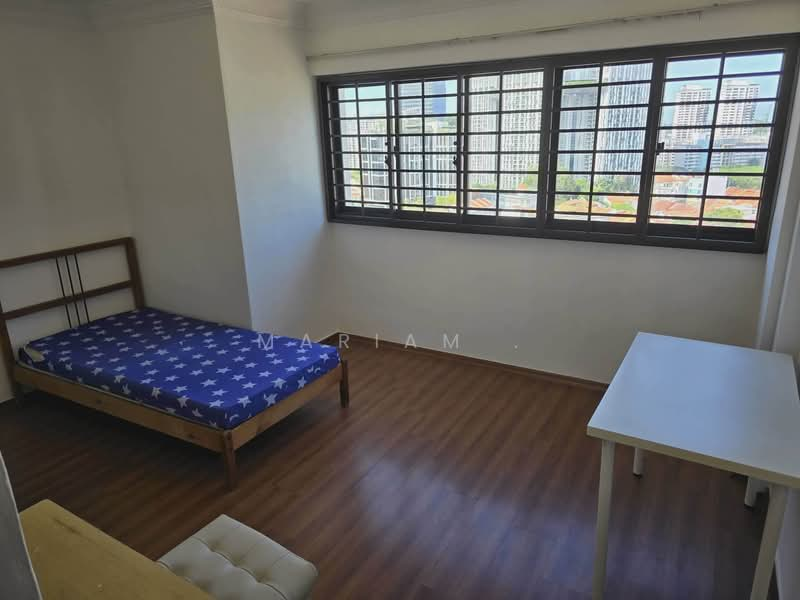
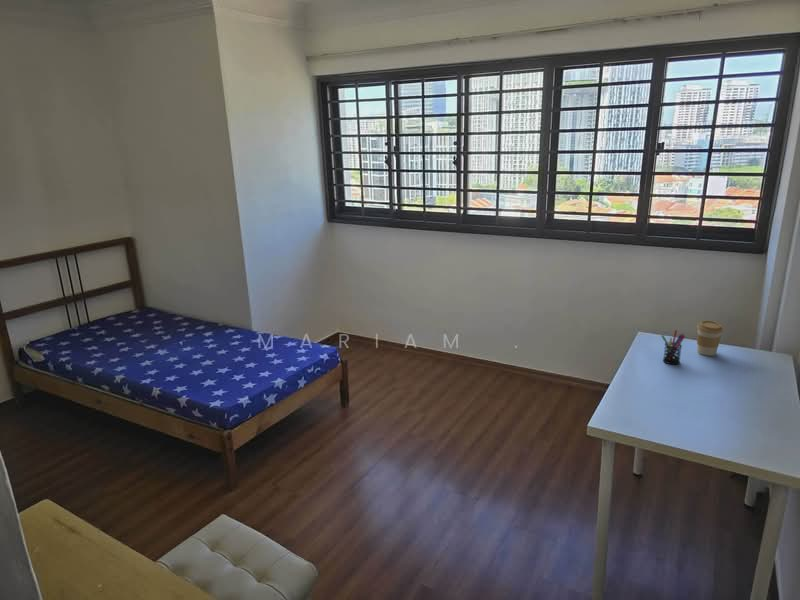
+ coffee cup (708, 337)
+ pen holder (671, 346)
